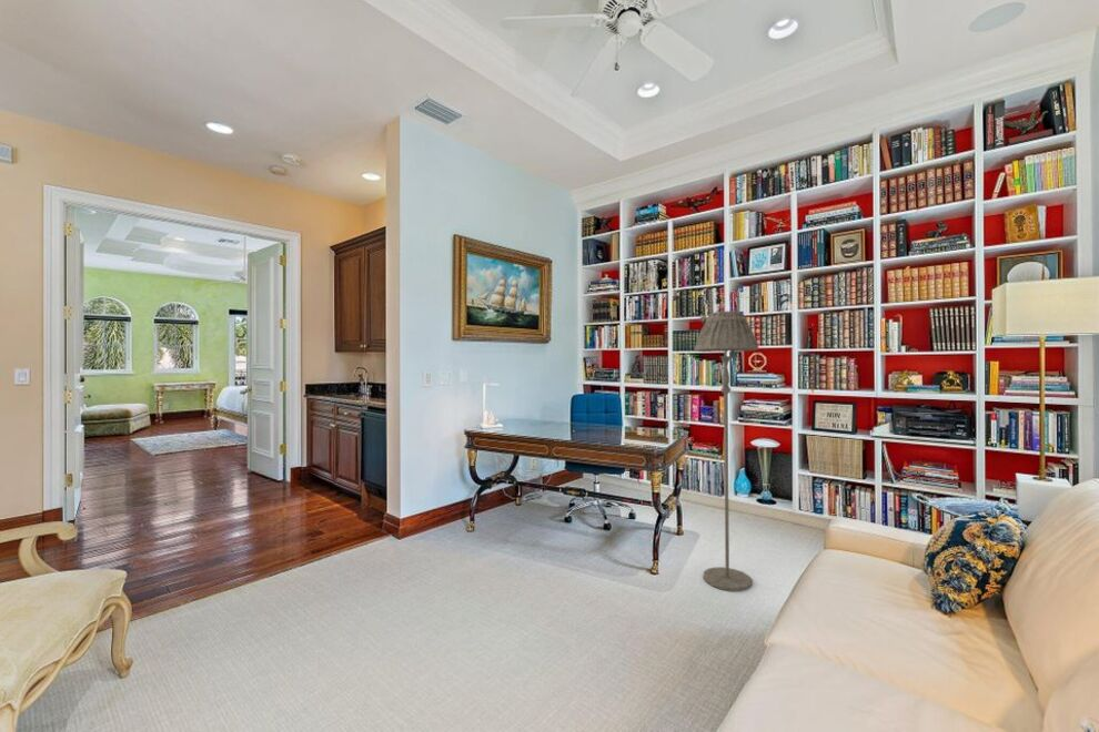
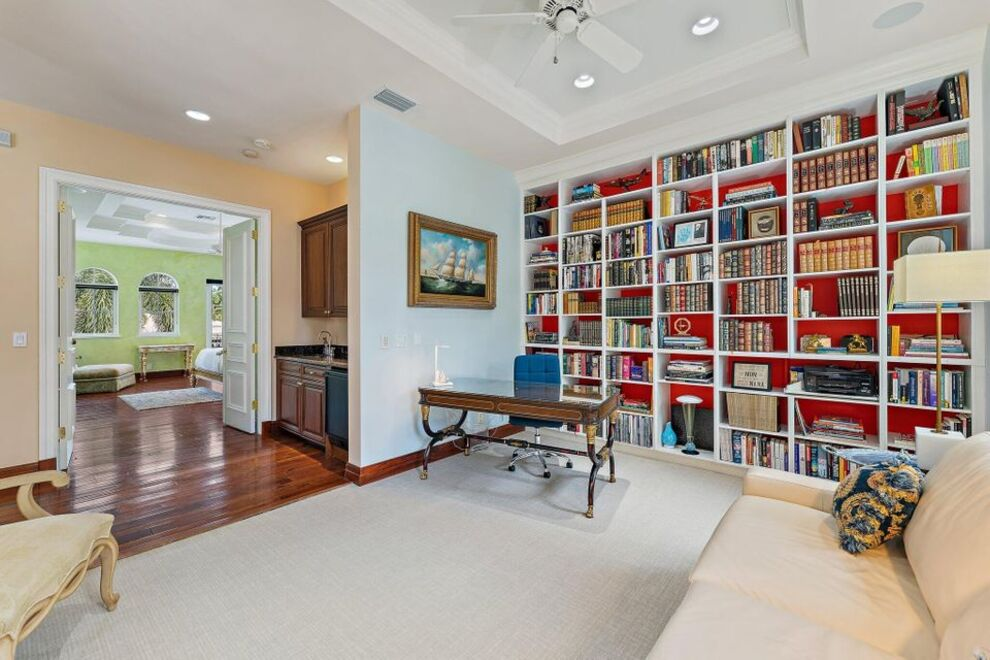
- floor lamp (726, 446)
